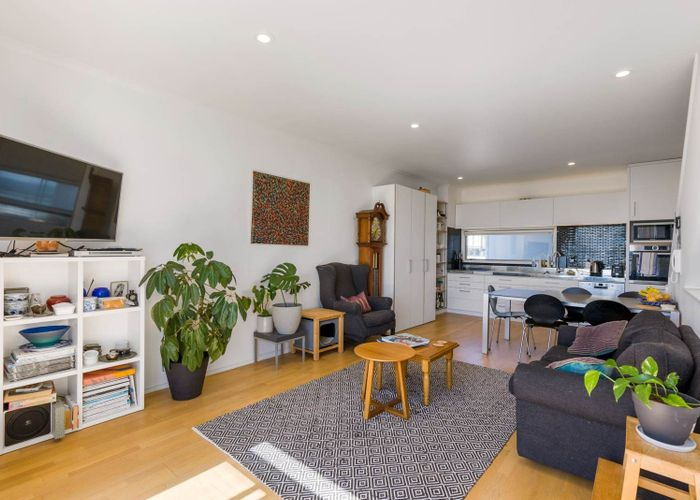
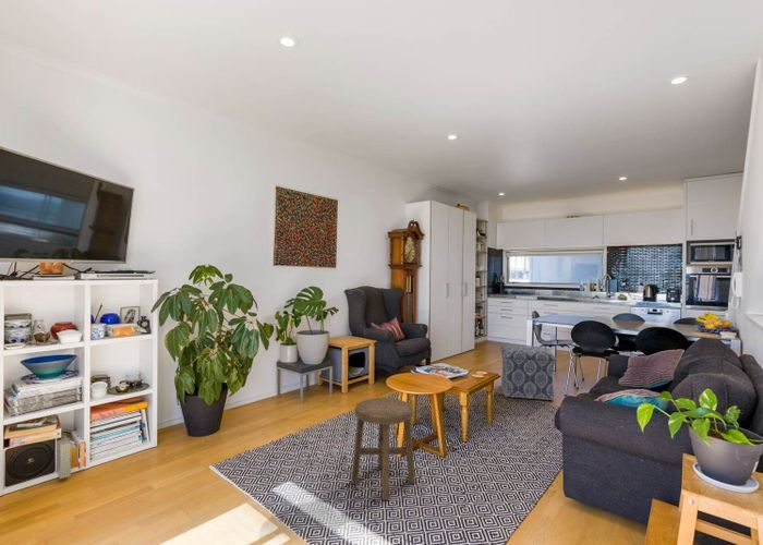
+ stool (384, 444)
+ ottoman (525, 370)
